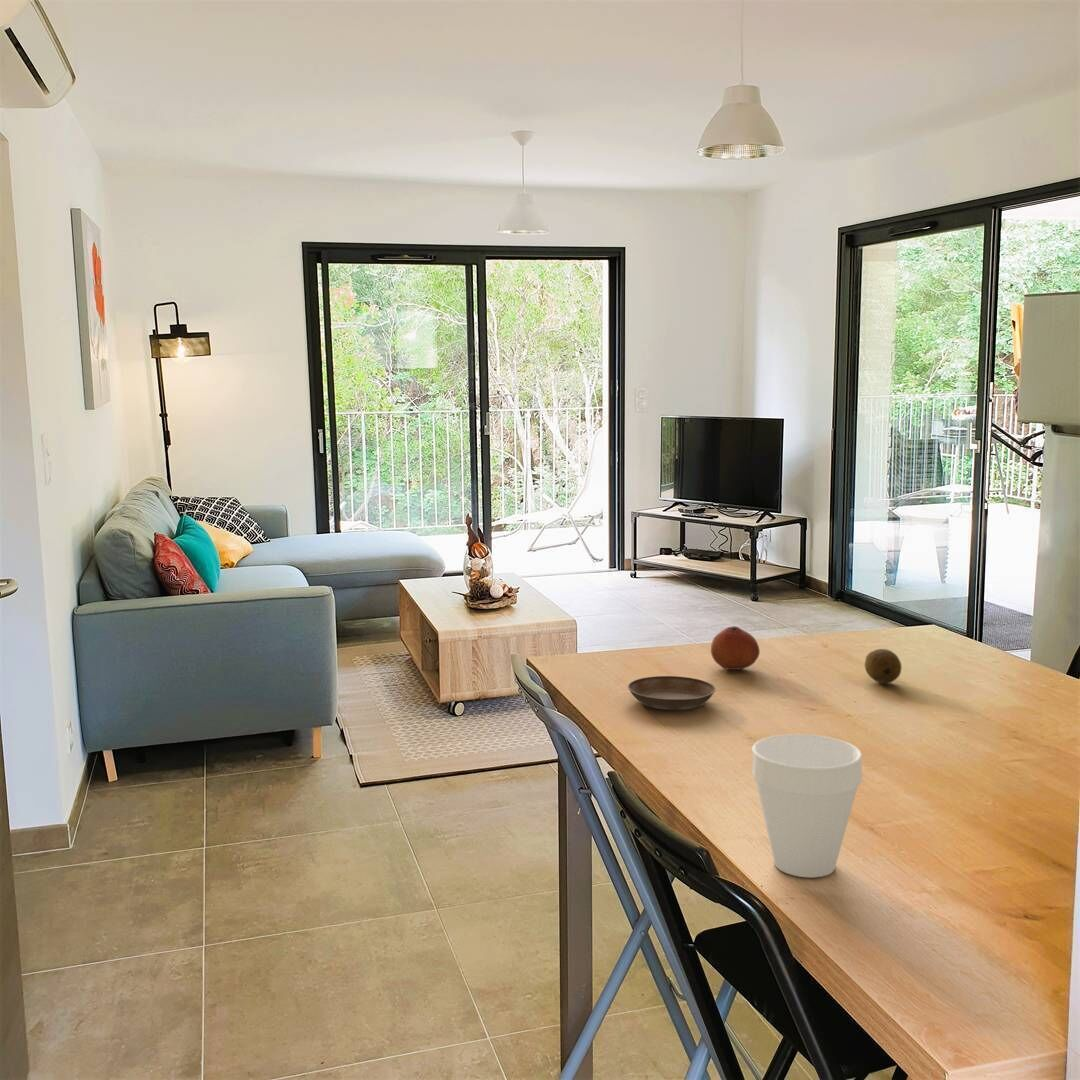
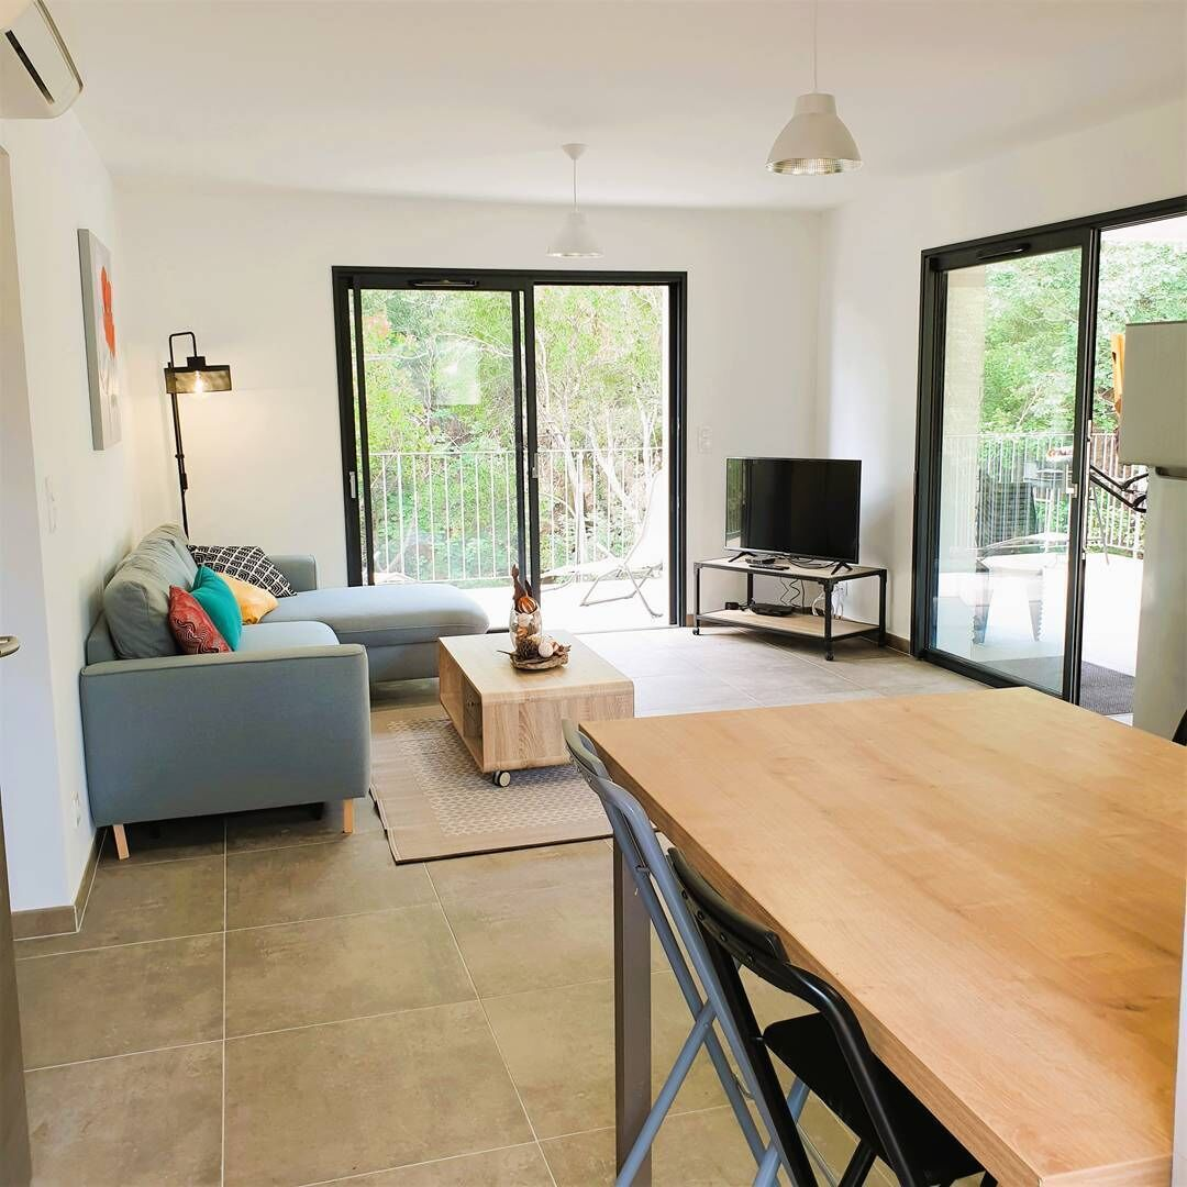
- fruit (735, 647)
- fruit (882, 665)
- cup (805, 807)
- saucer (671, 694)
